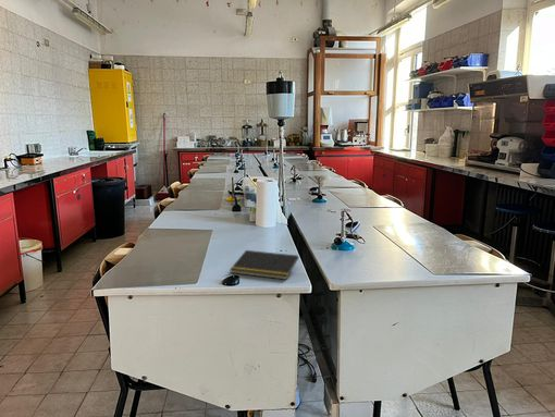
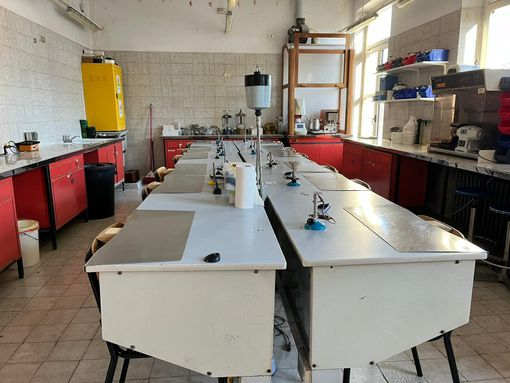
- notepad (264, 263)
